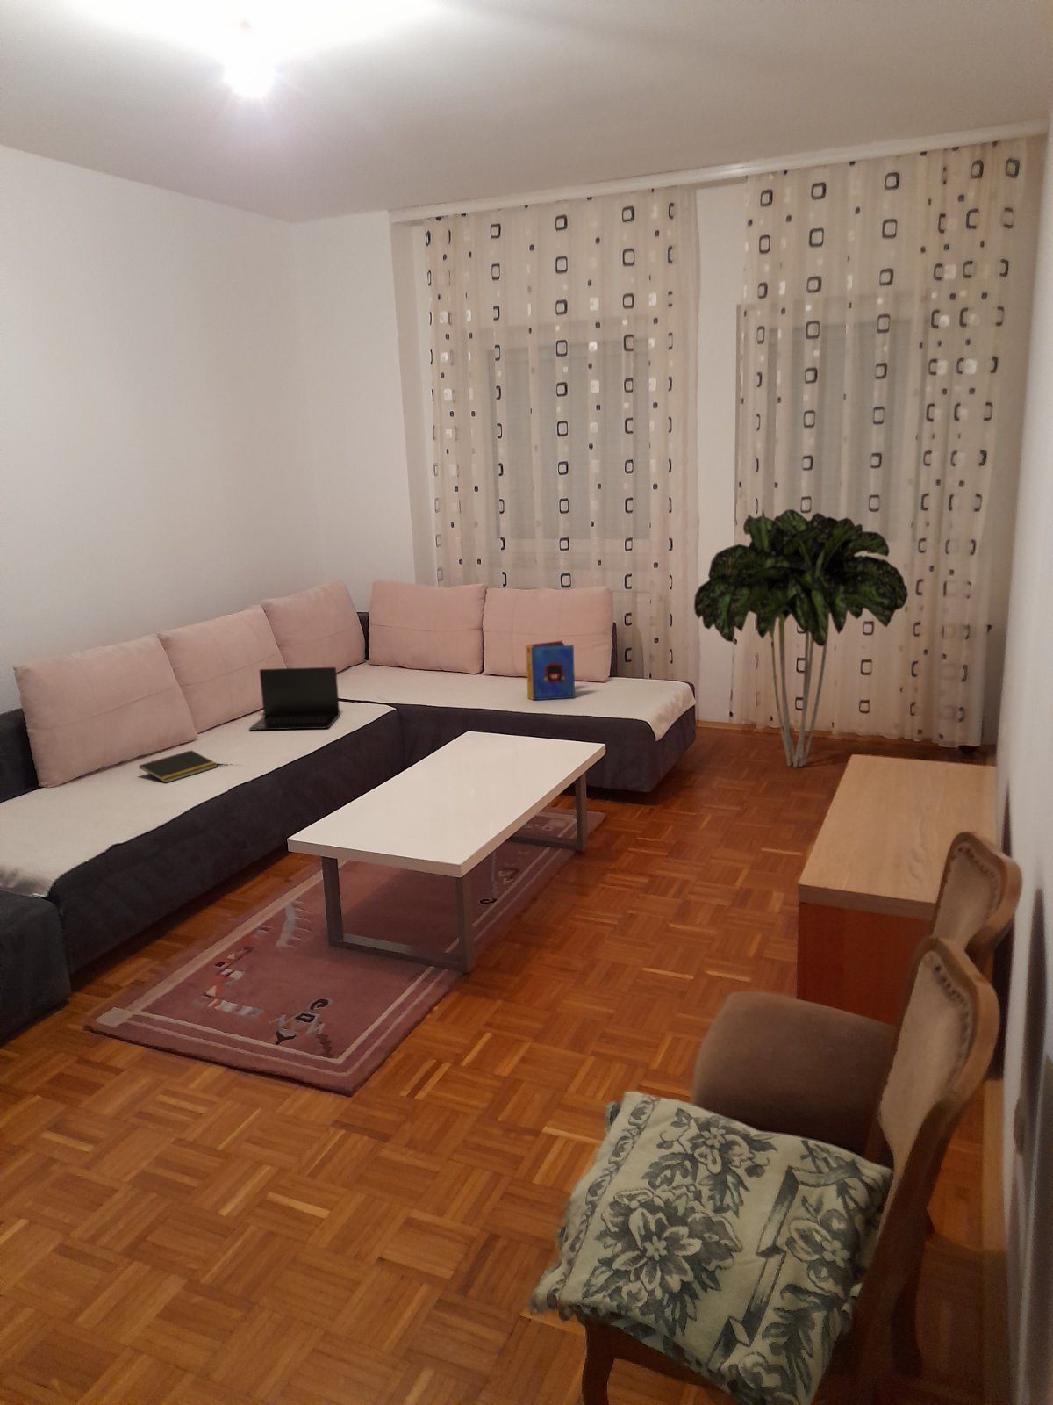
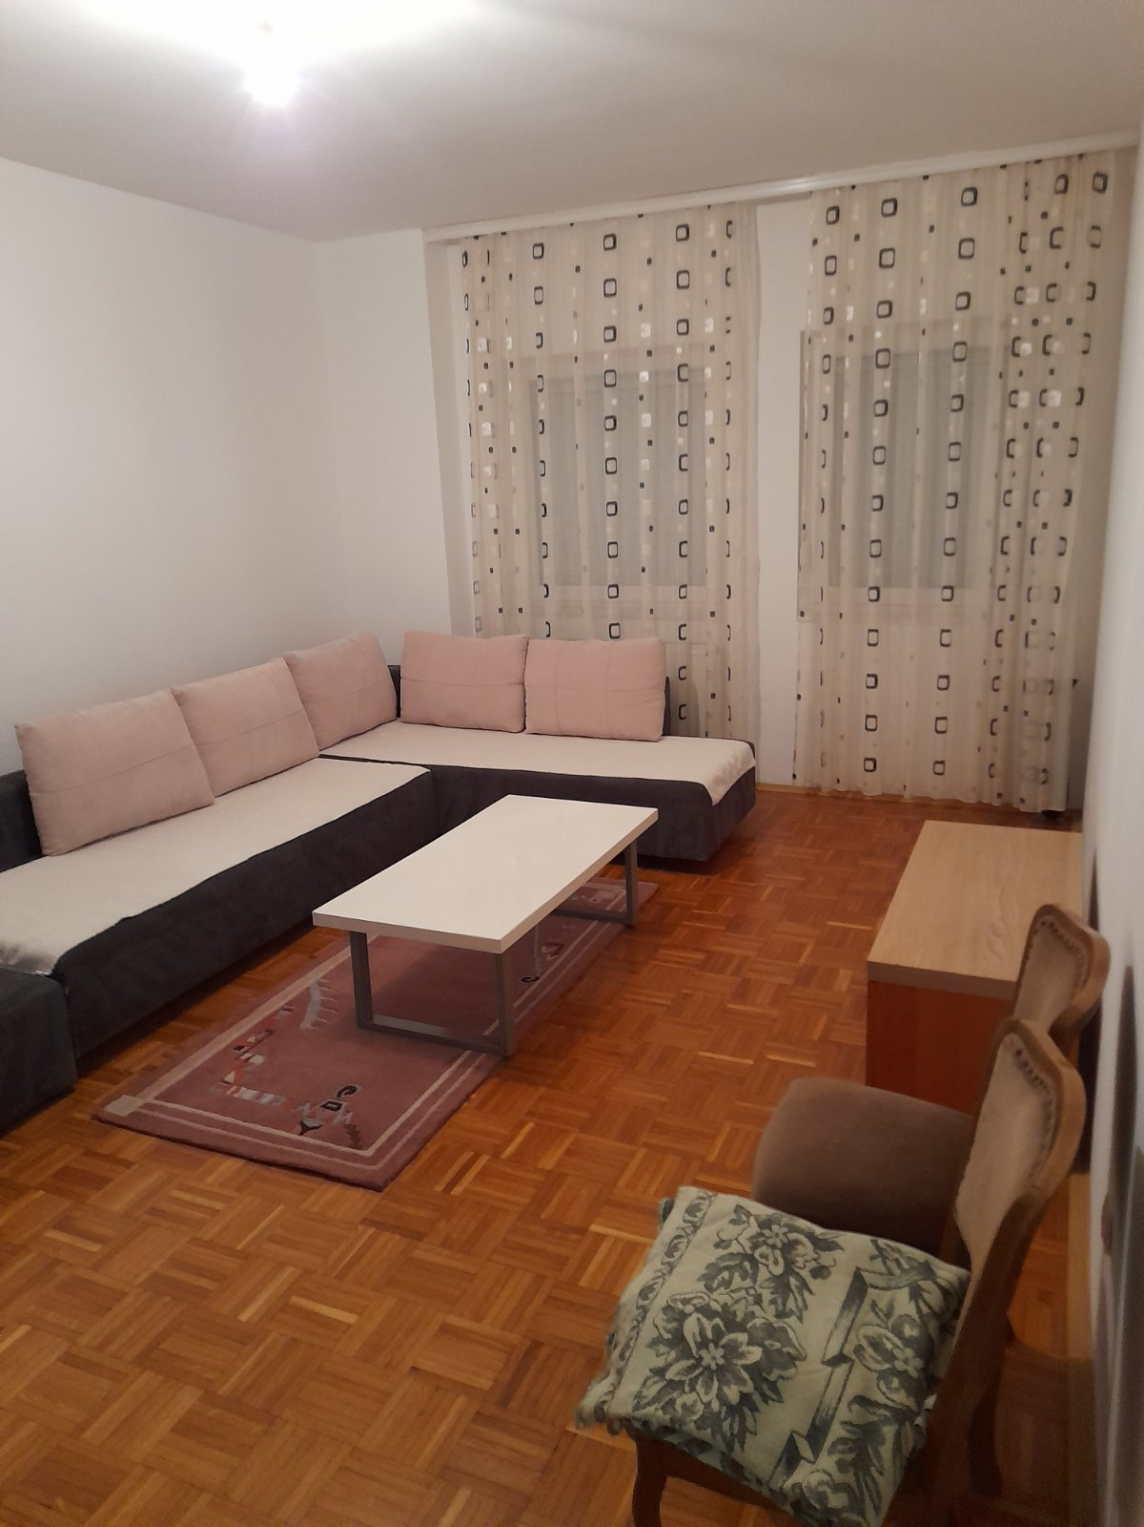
- indoor plant (805, 641)
- notepad (178, 766)
- book (551, 670)
- laptop (293, 698)
